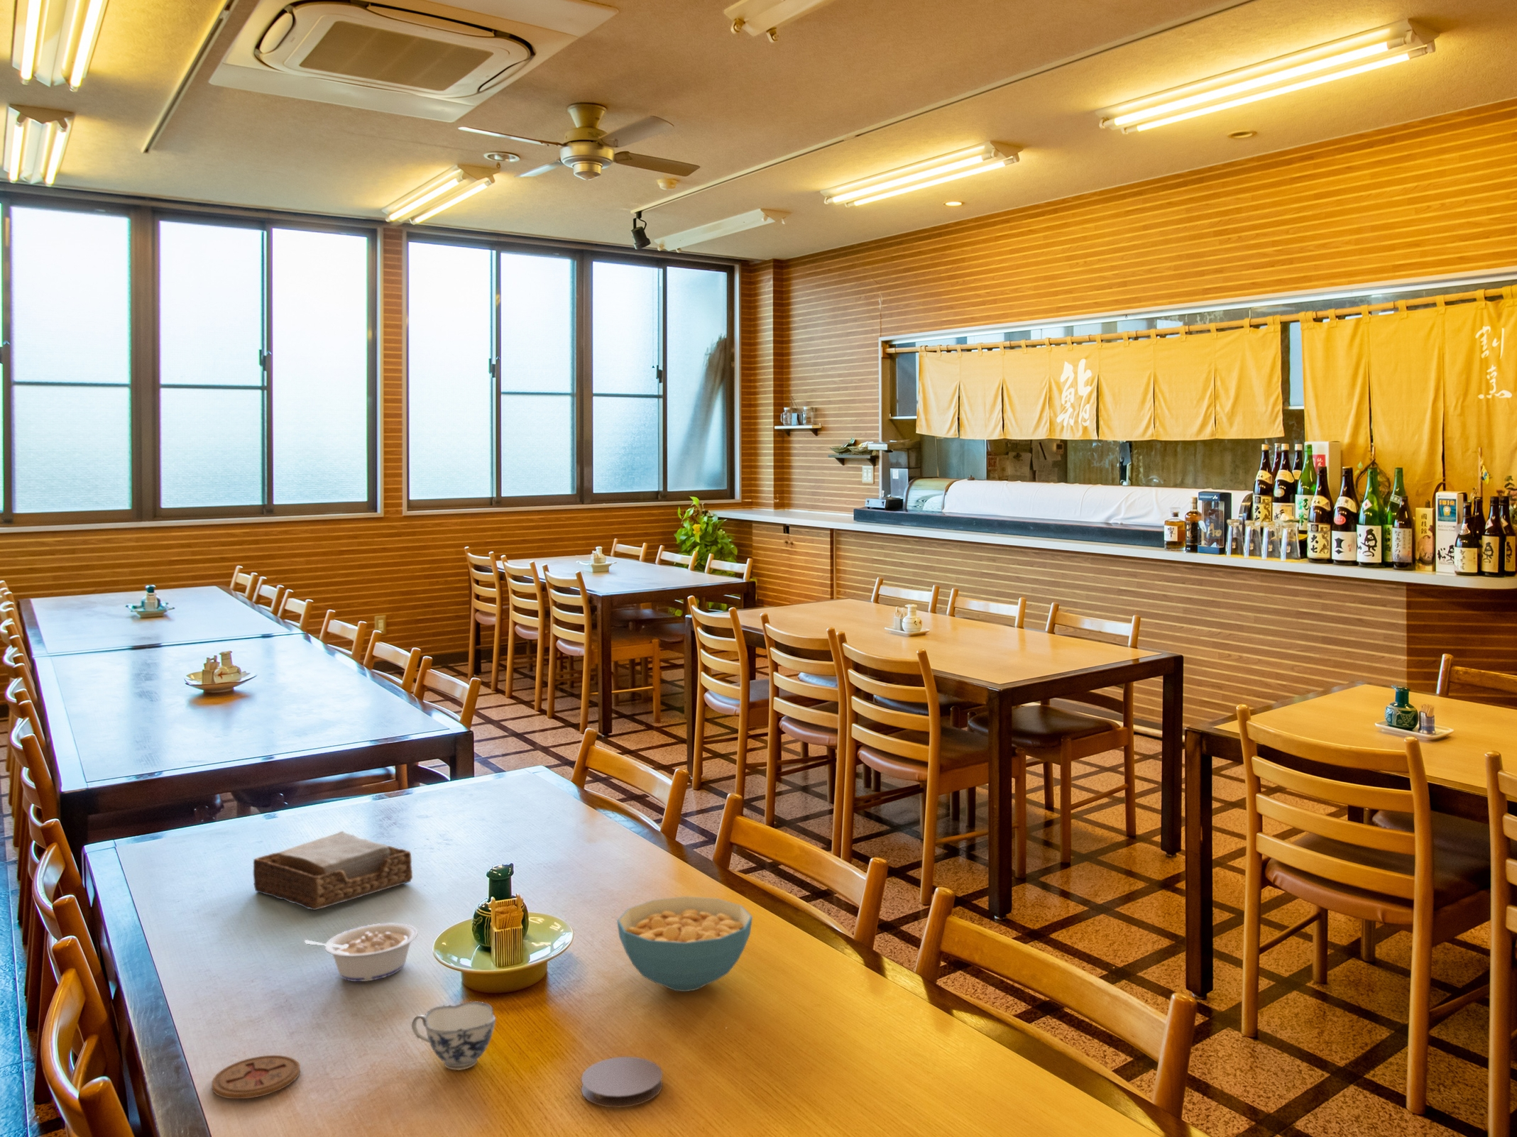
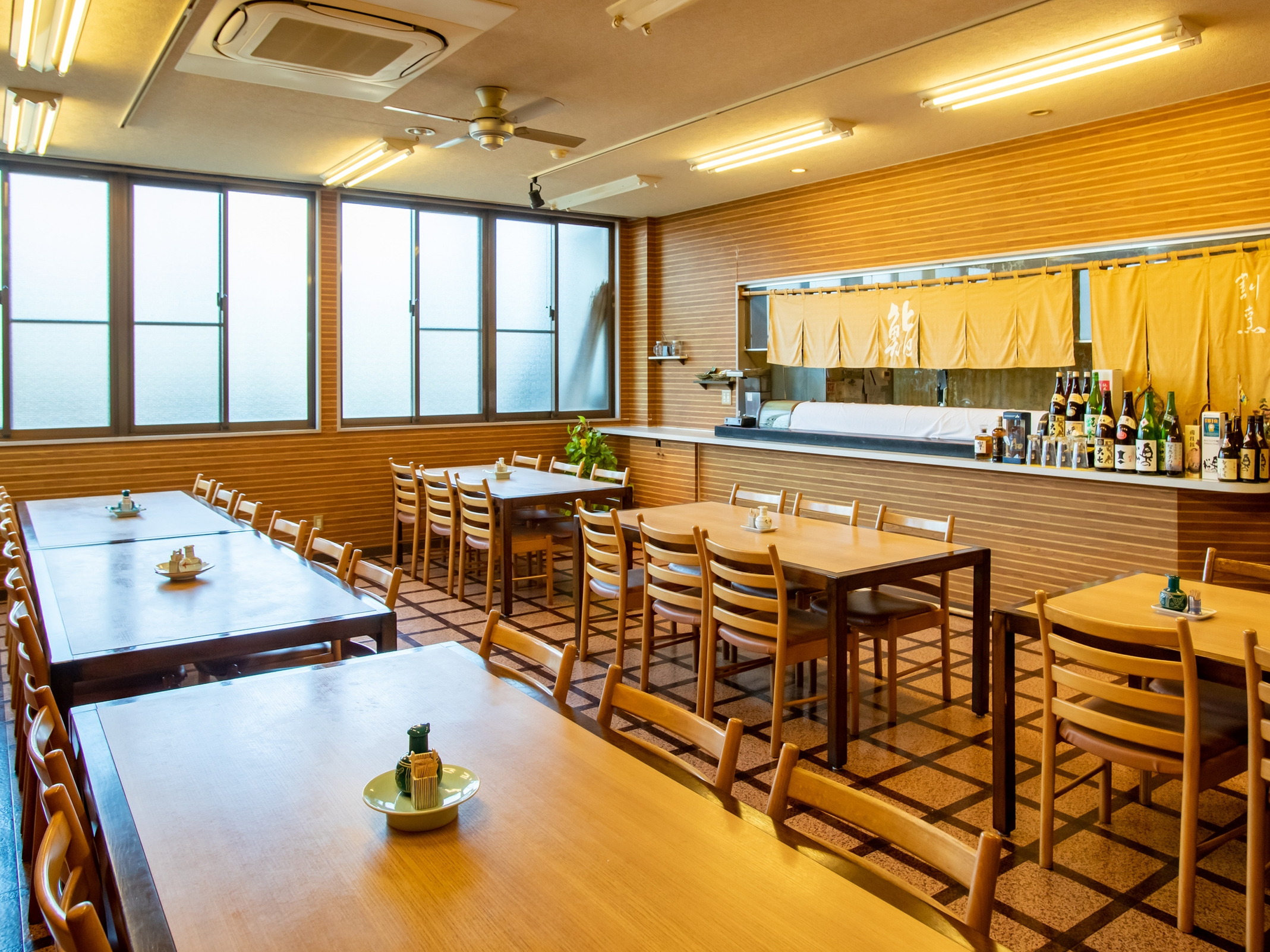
- cereal bowl (684, 951)
- chinaware (454, 1038)
- napkin holder (333, 865)
- coaster (622, 1081)
- legume (369, 952)
- coaster (257, 1076)
